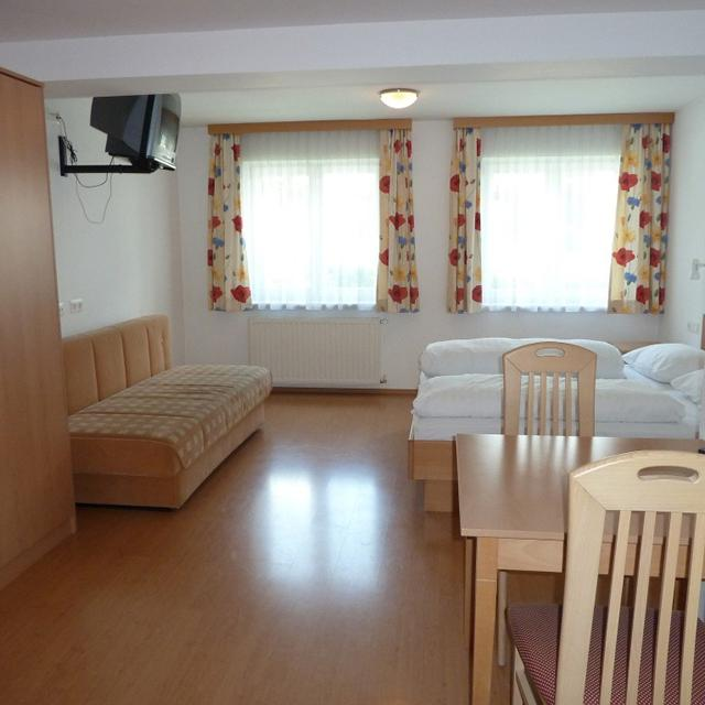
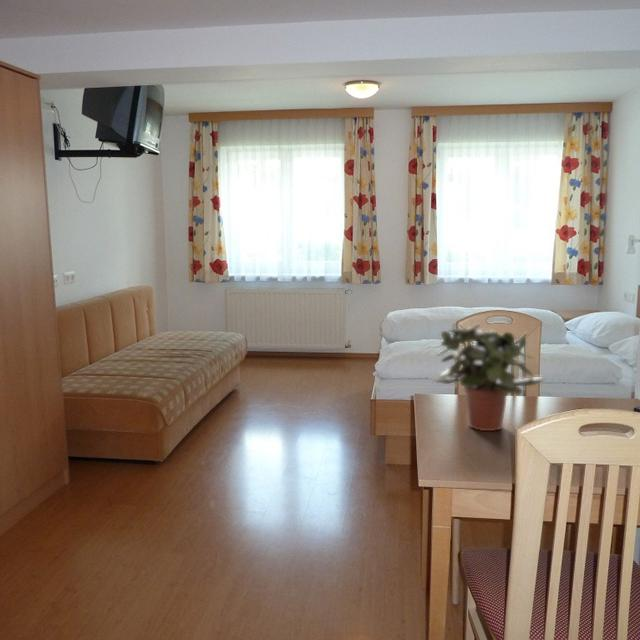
+ potted plant (488, 375)
